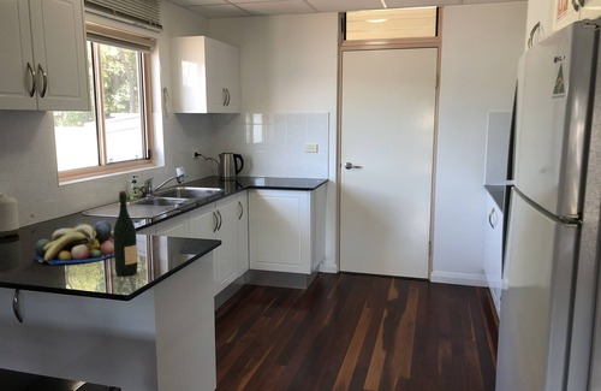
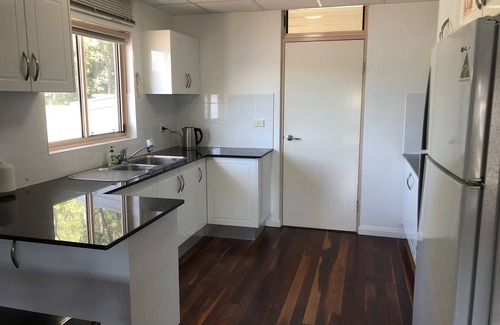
- wine bottle (124, 232)
- fruit bowl (82, 238)
